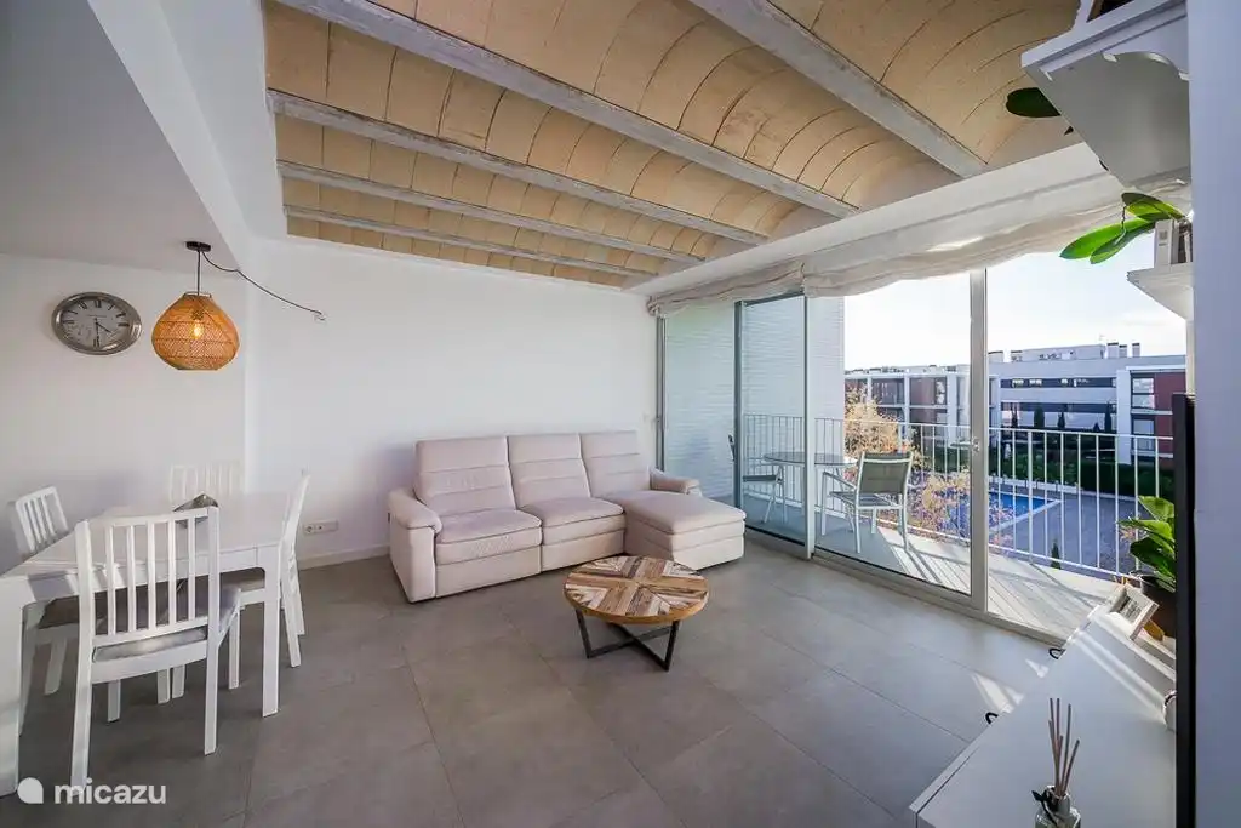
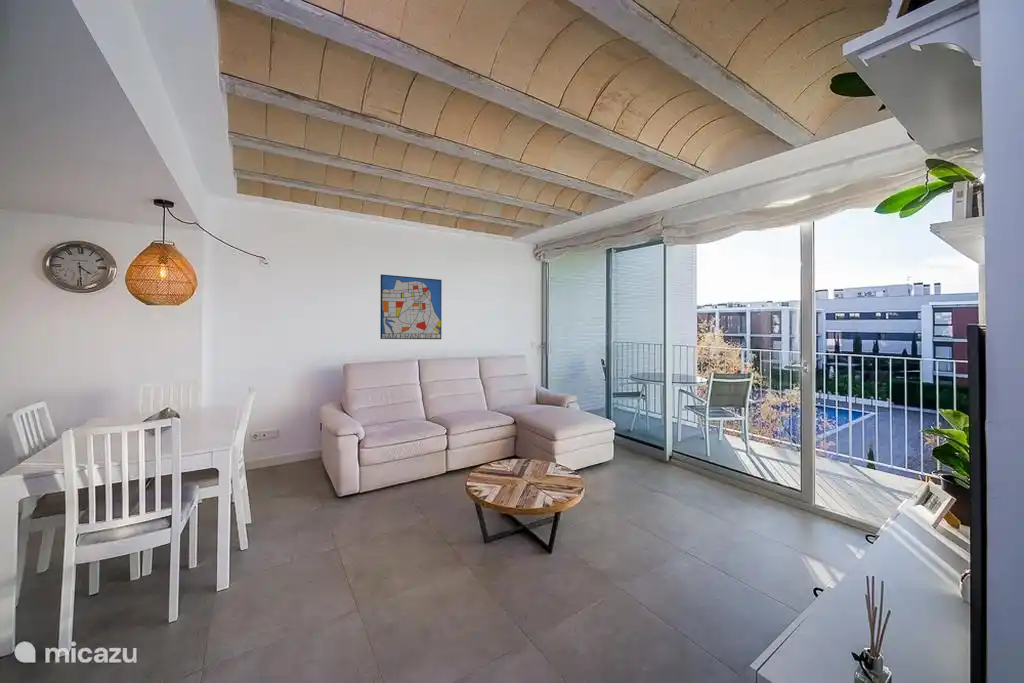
+ wall art (412, 308)
